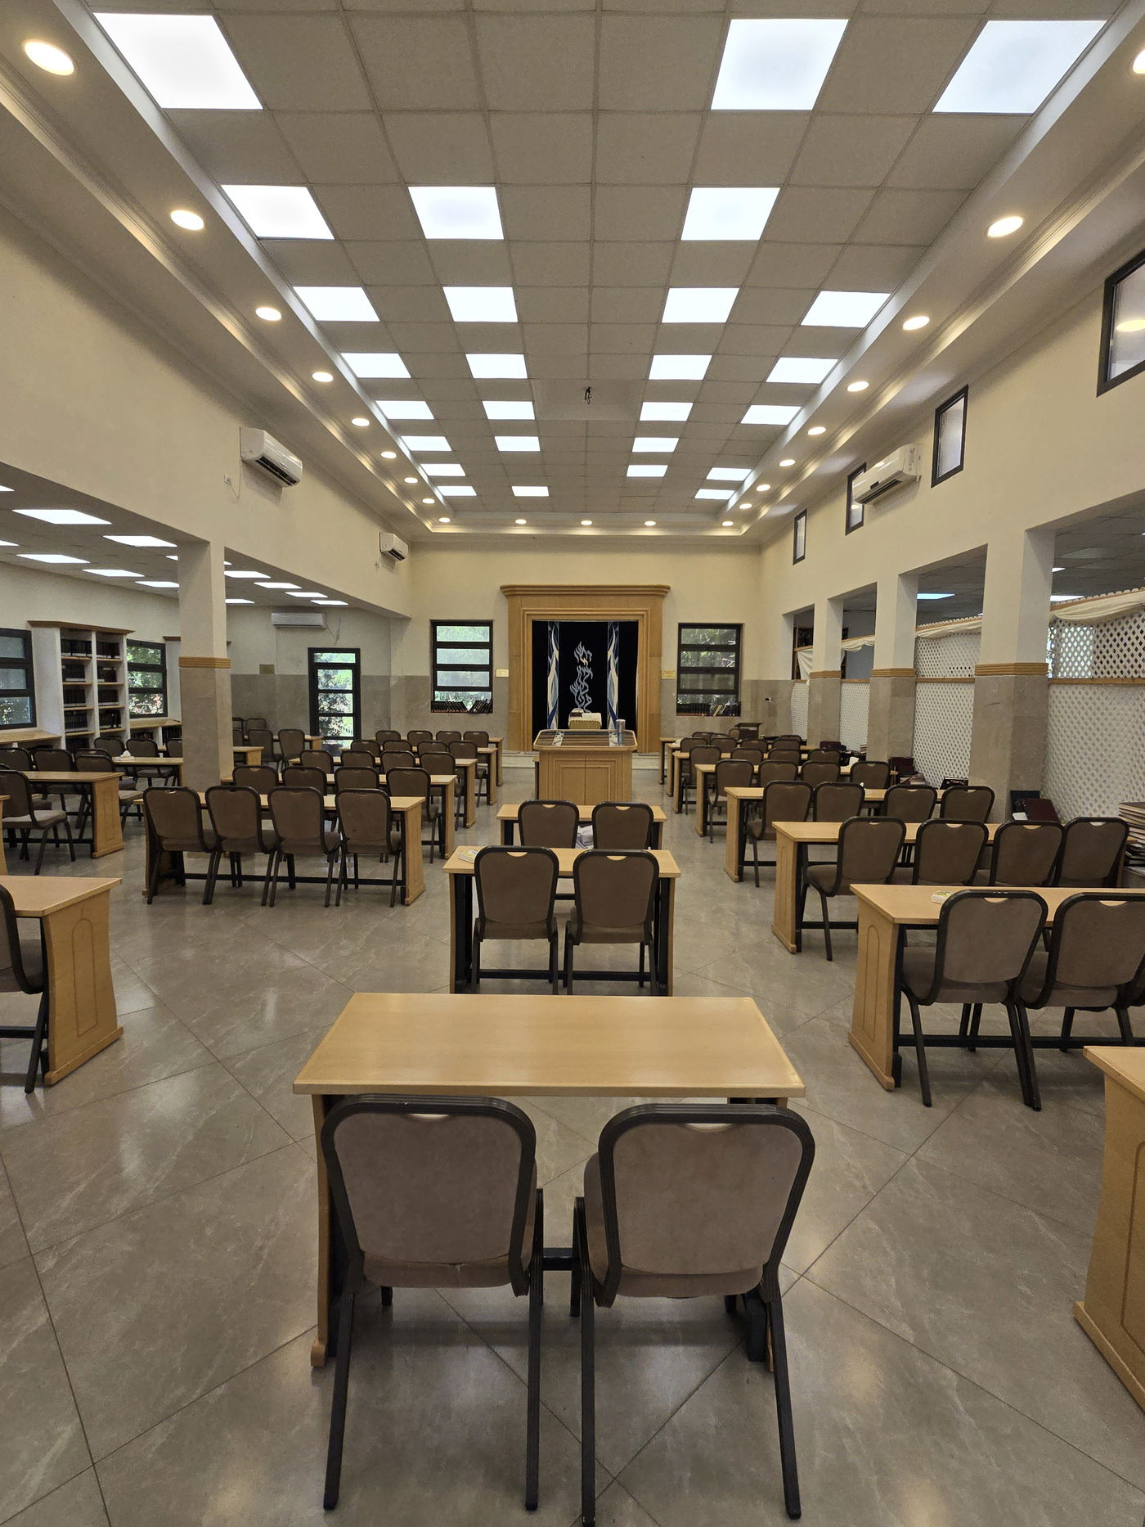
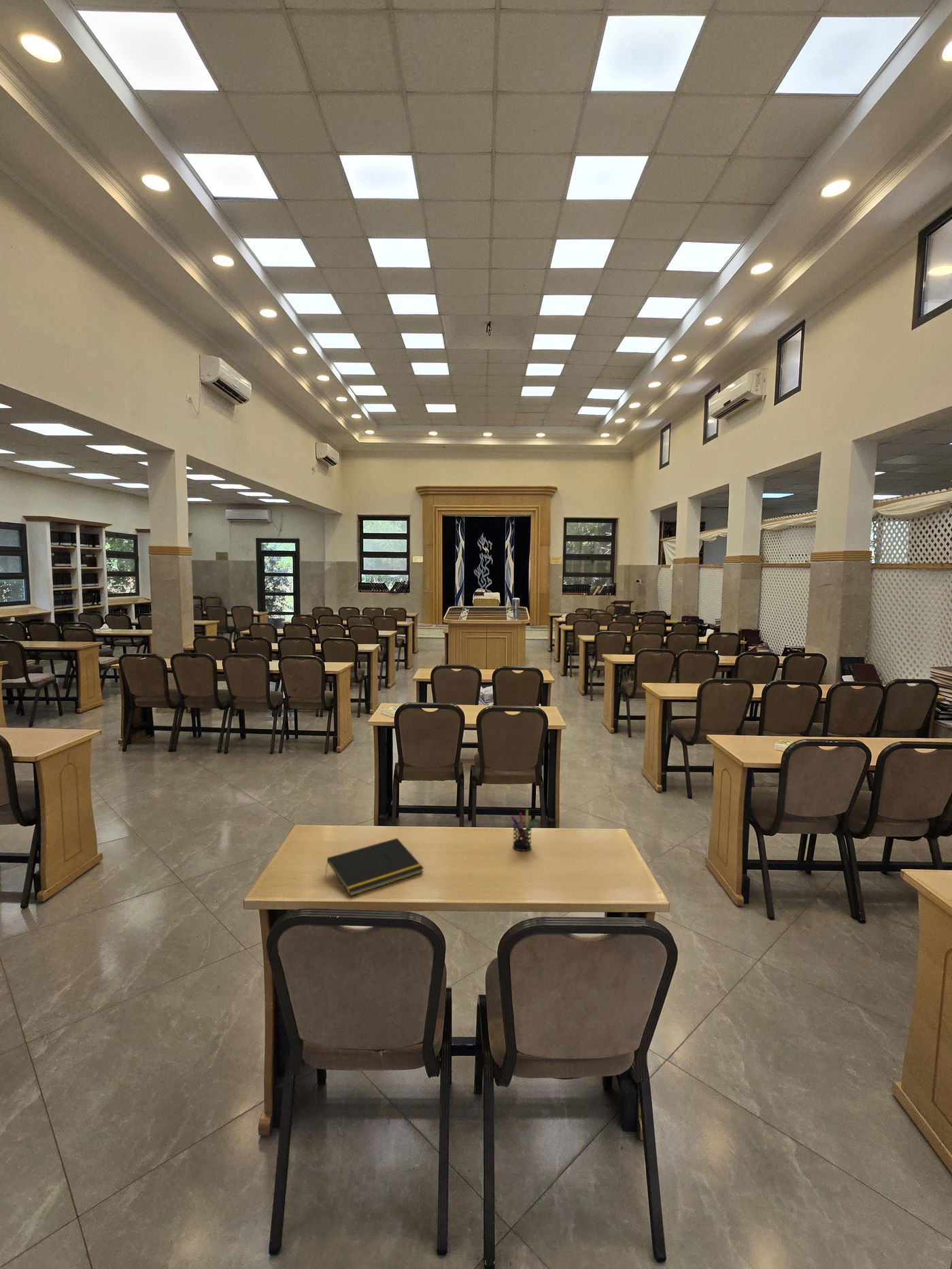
+ pen holder (524, 829)
+ notepad (375, 864)
